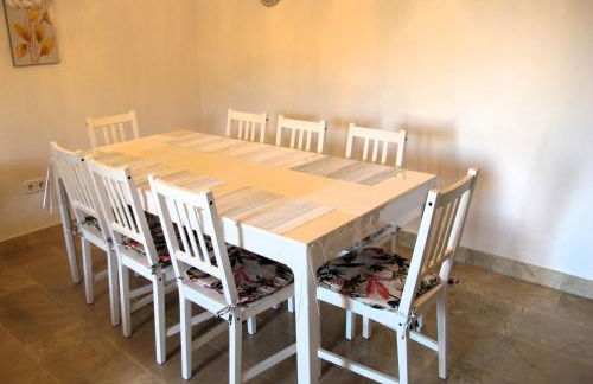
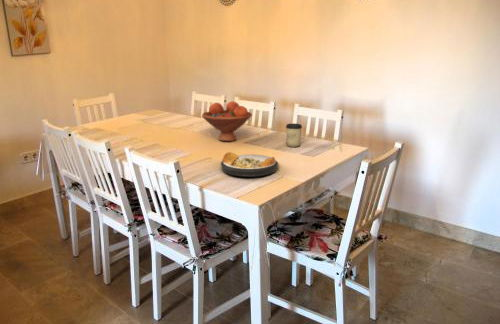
+ cup (293, 135)
+ fruit bowl (227, 121)
+ plate (249, 162)
